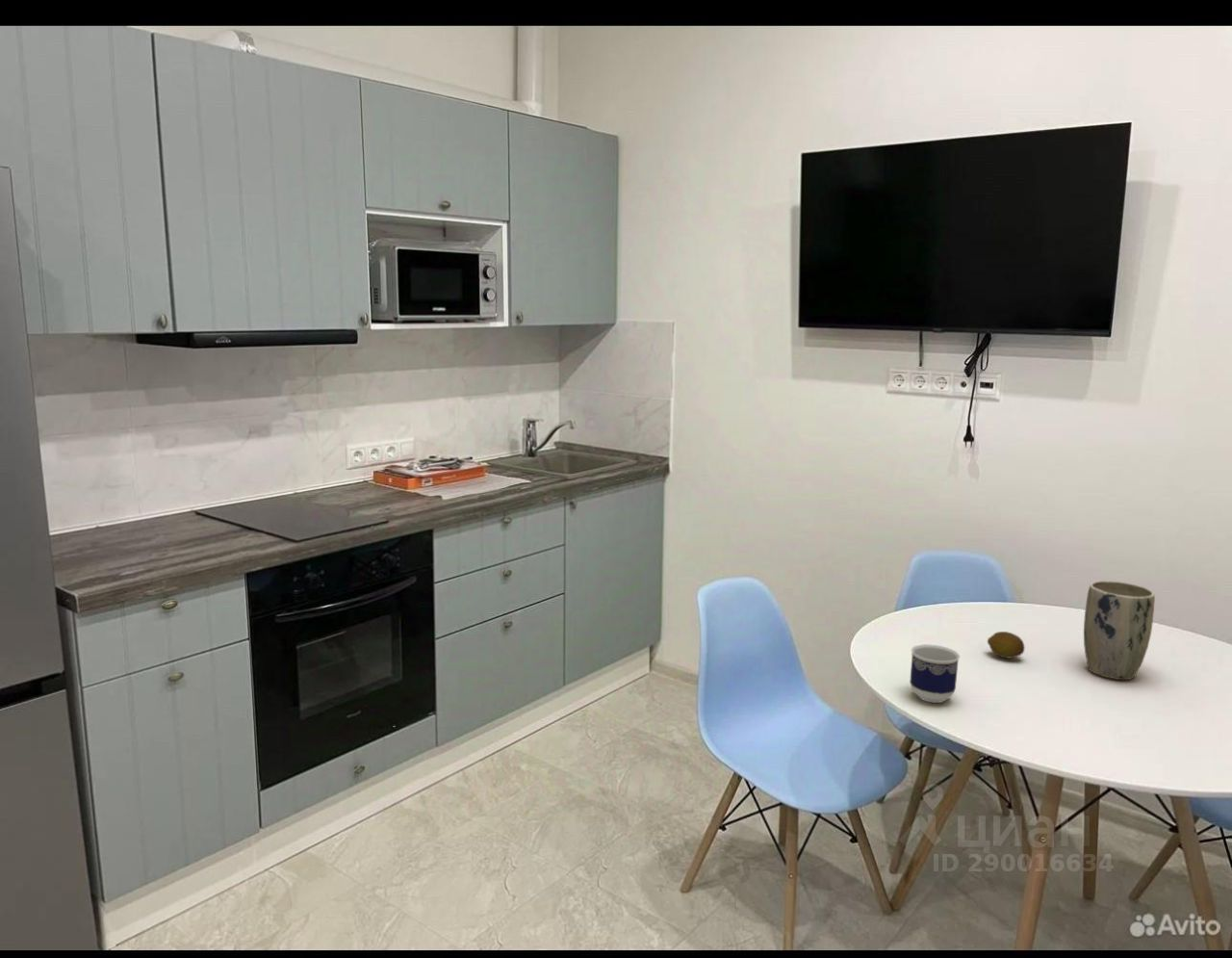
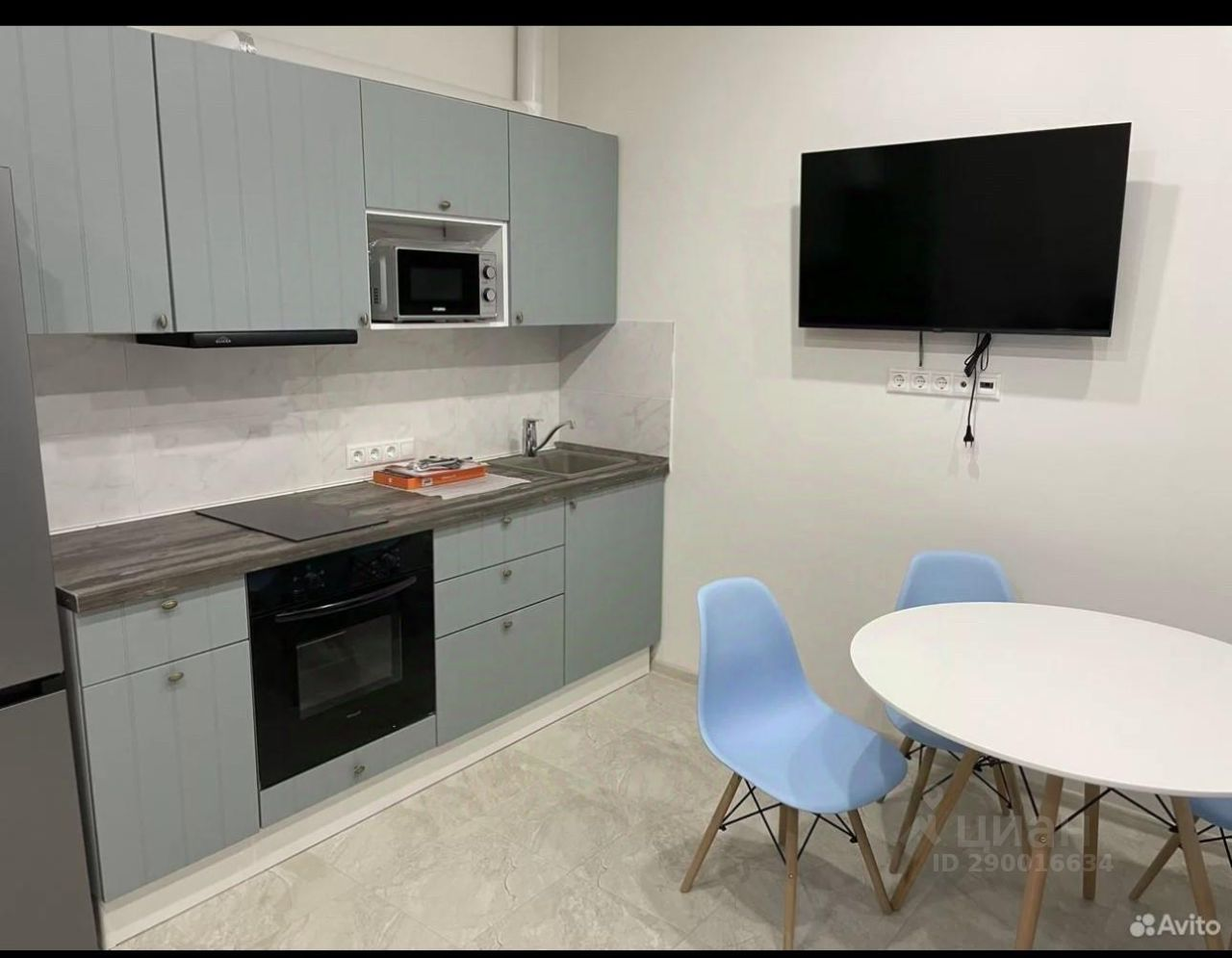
- fruit (1005, 644)
- cup (935, 672)
- plant pot (1116, 631)
